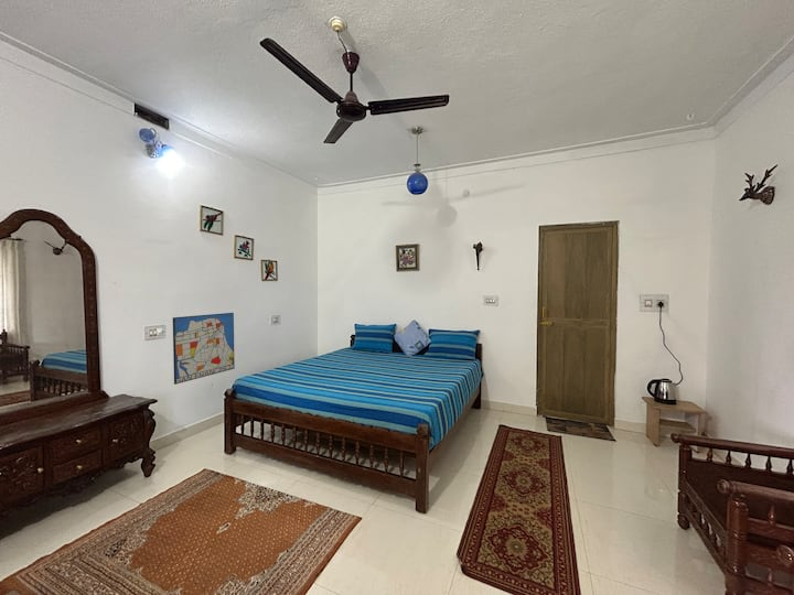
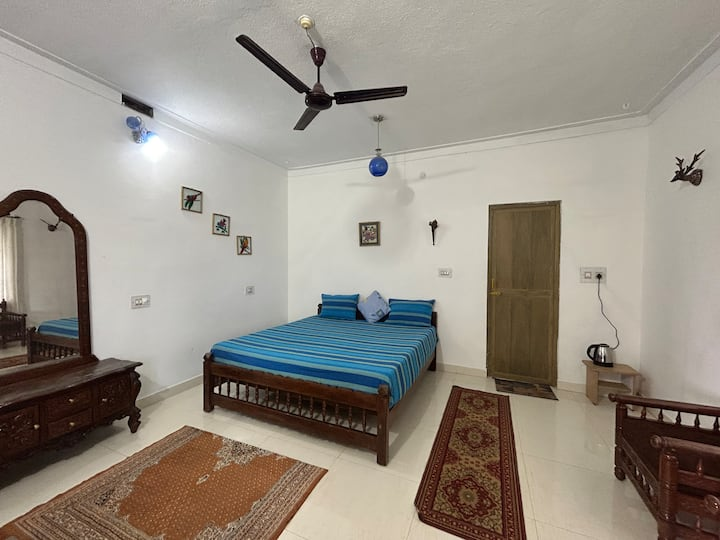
- wall art (206, 345)
